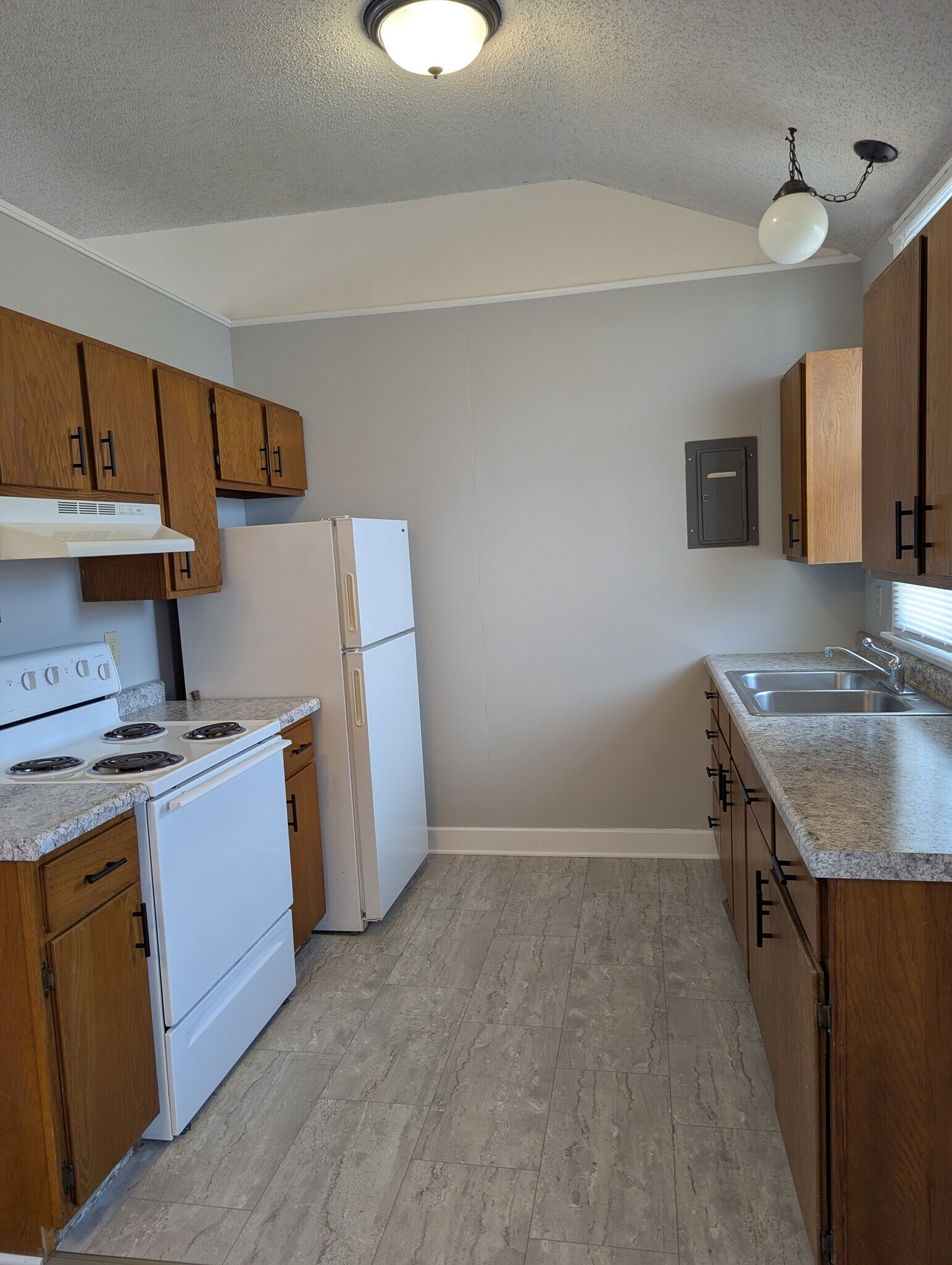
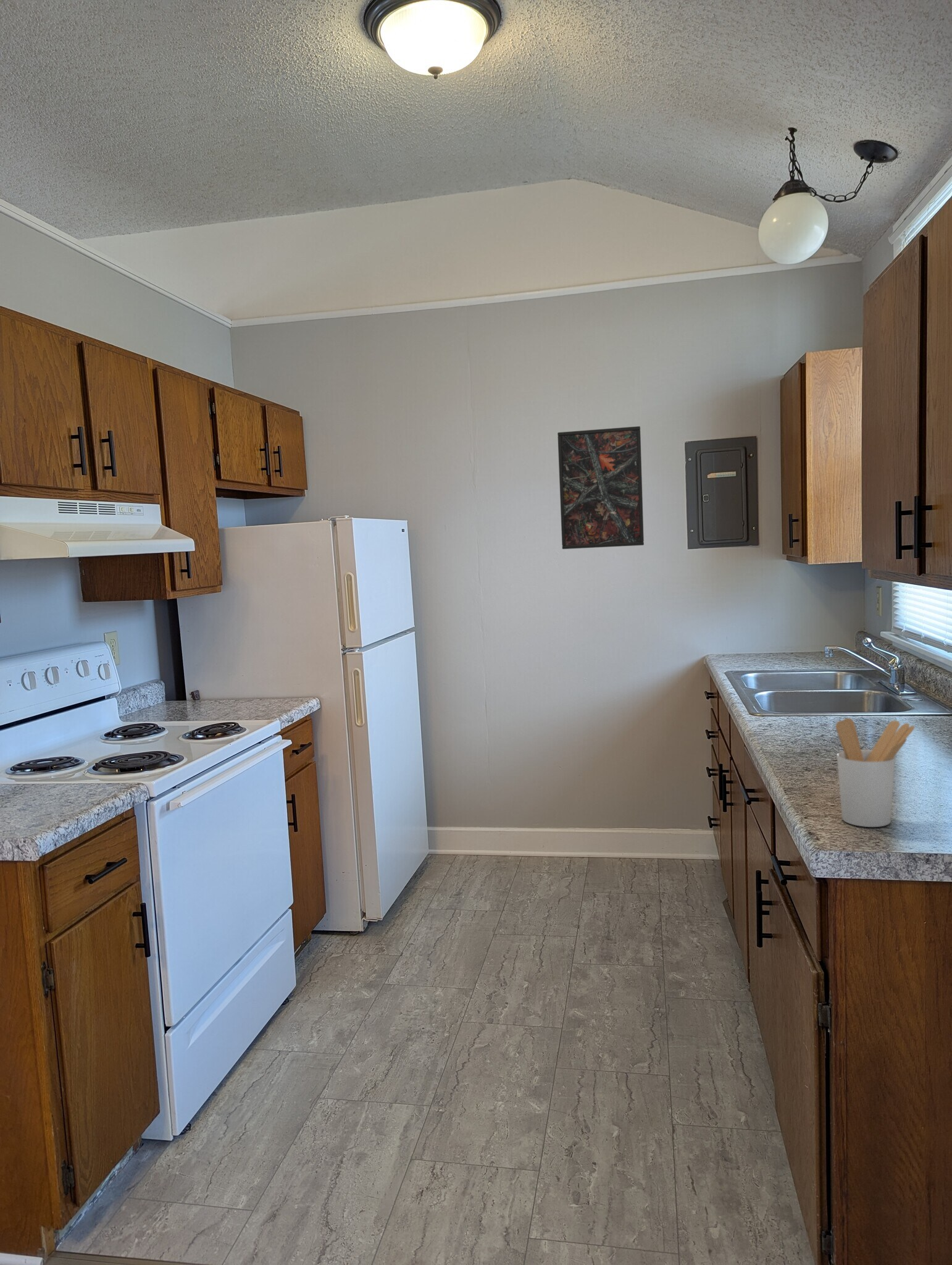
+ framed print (600, 489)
+ utensil holder (877, 770)
